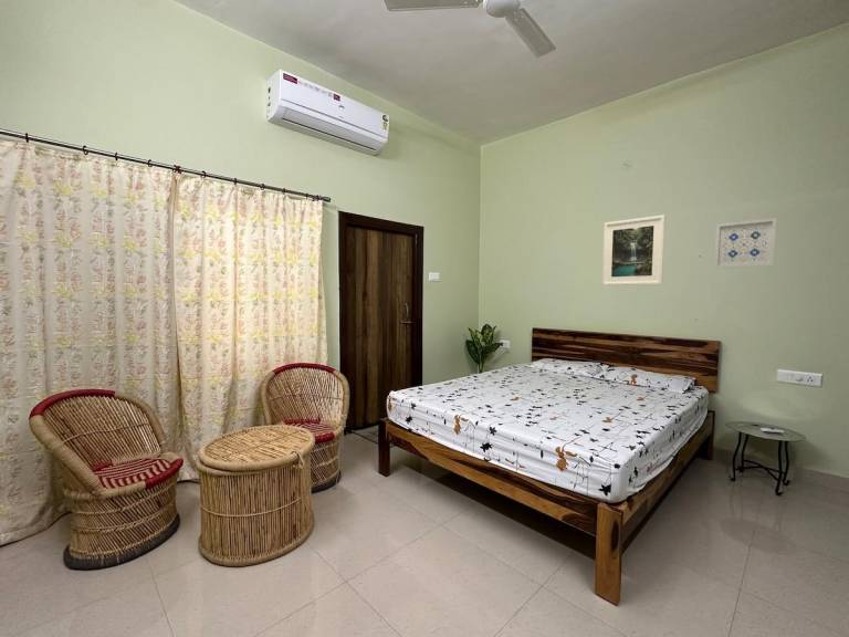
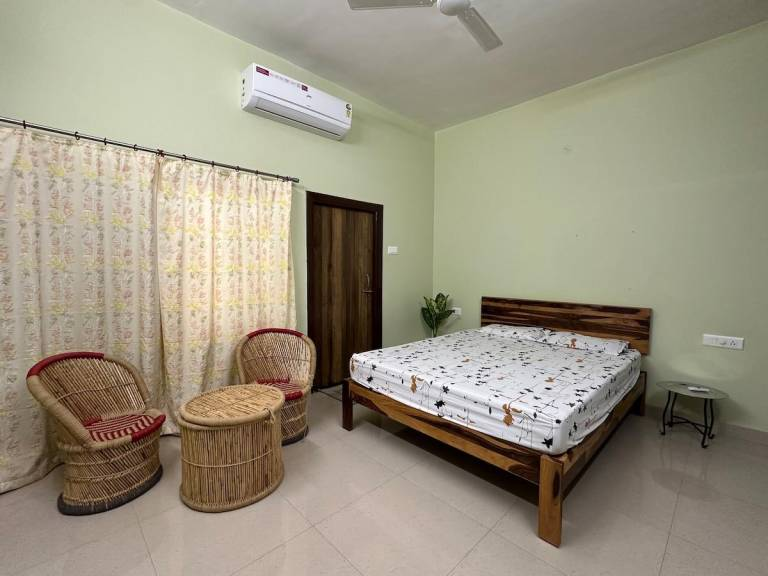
- wall art (744, 244)
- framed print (631, 252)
